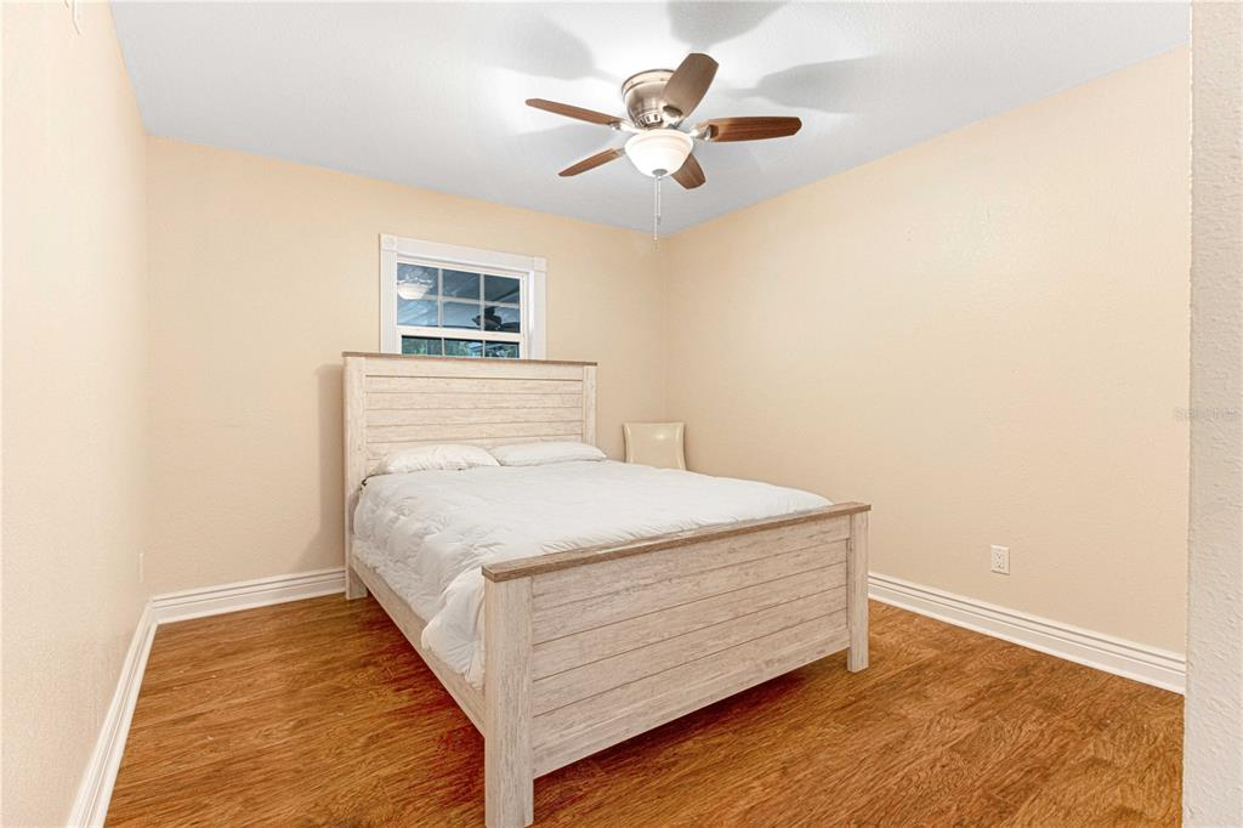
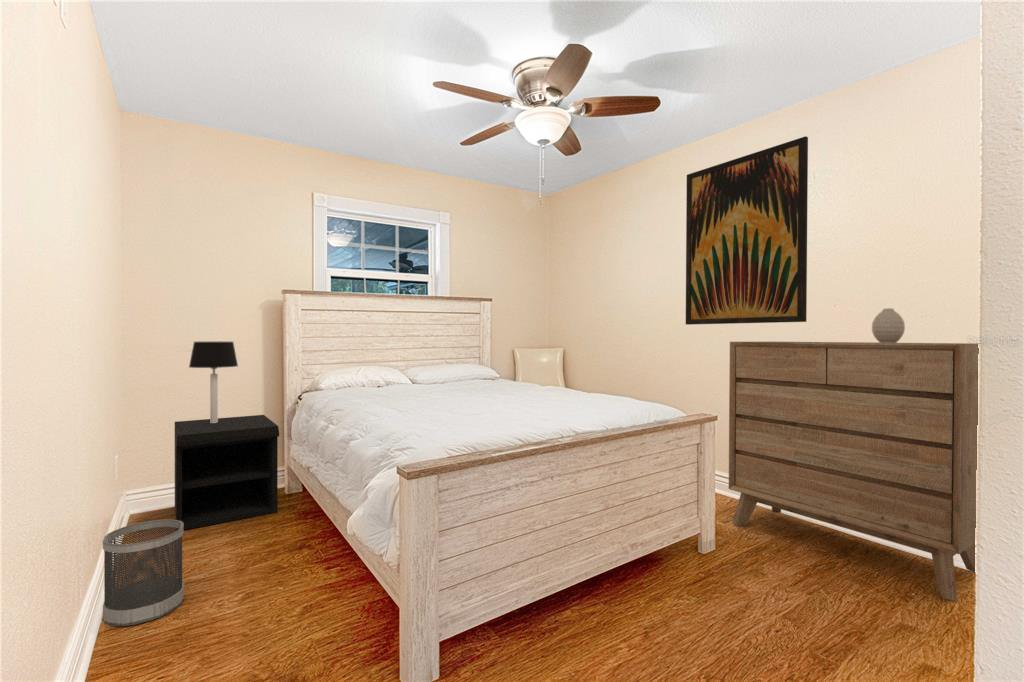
+ nightstand (225, 467)
+ dresser (846, 444)
+ wall art (740, 240)
+ table lamp (213, 381)
+ wastebasket (145, 569)
+ vase (888, 325)
